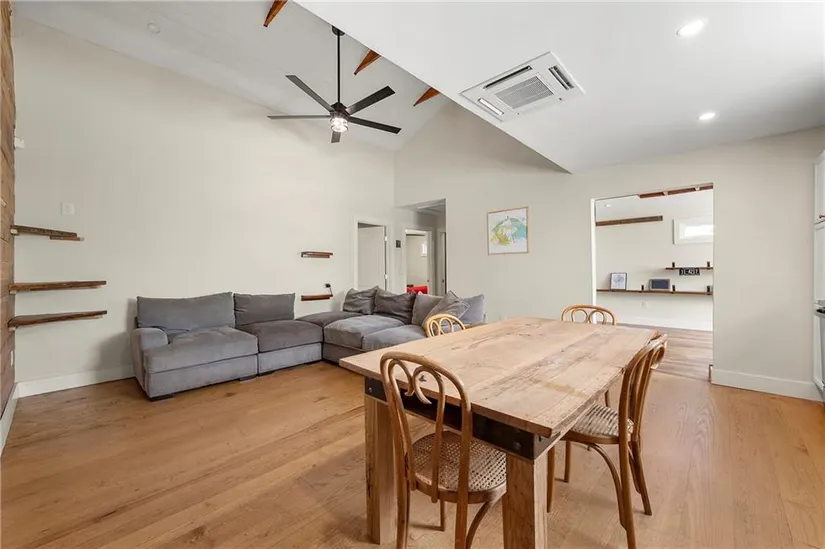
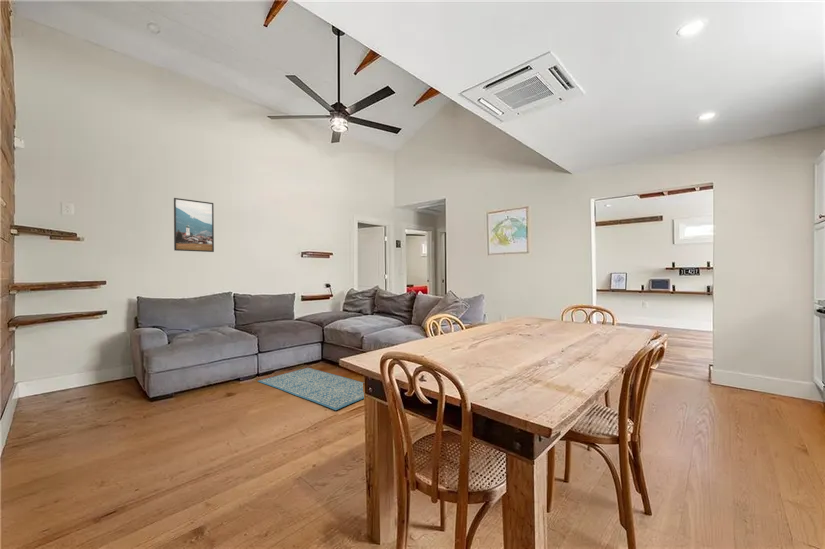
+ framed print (194, 225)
+ rug (319, 384)
